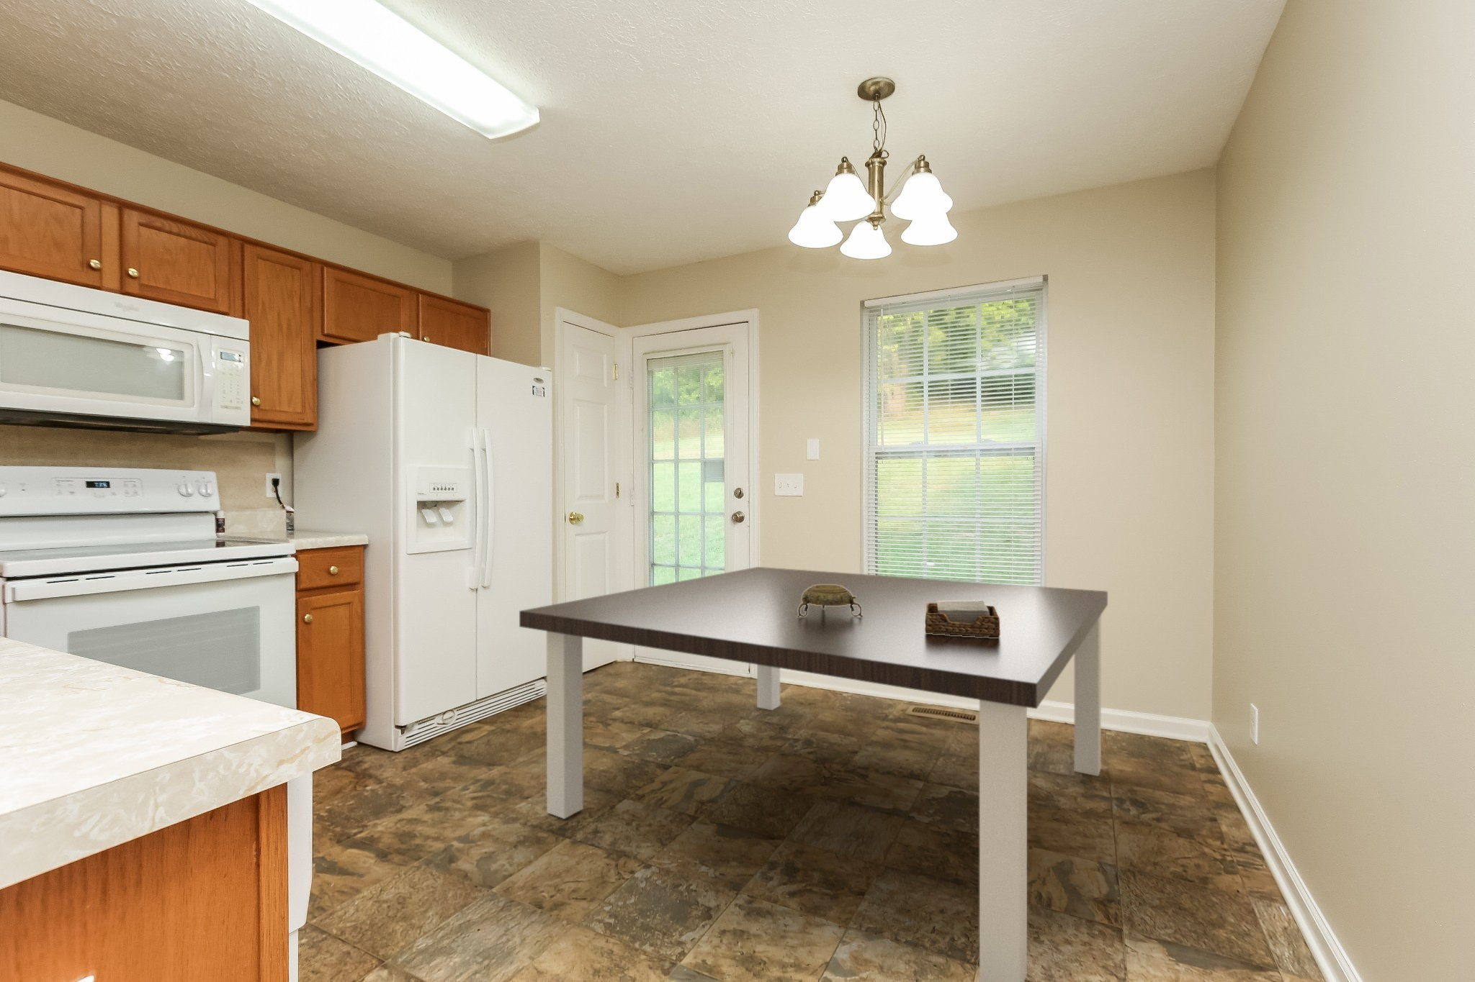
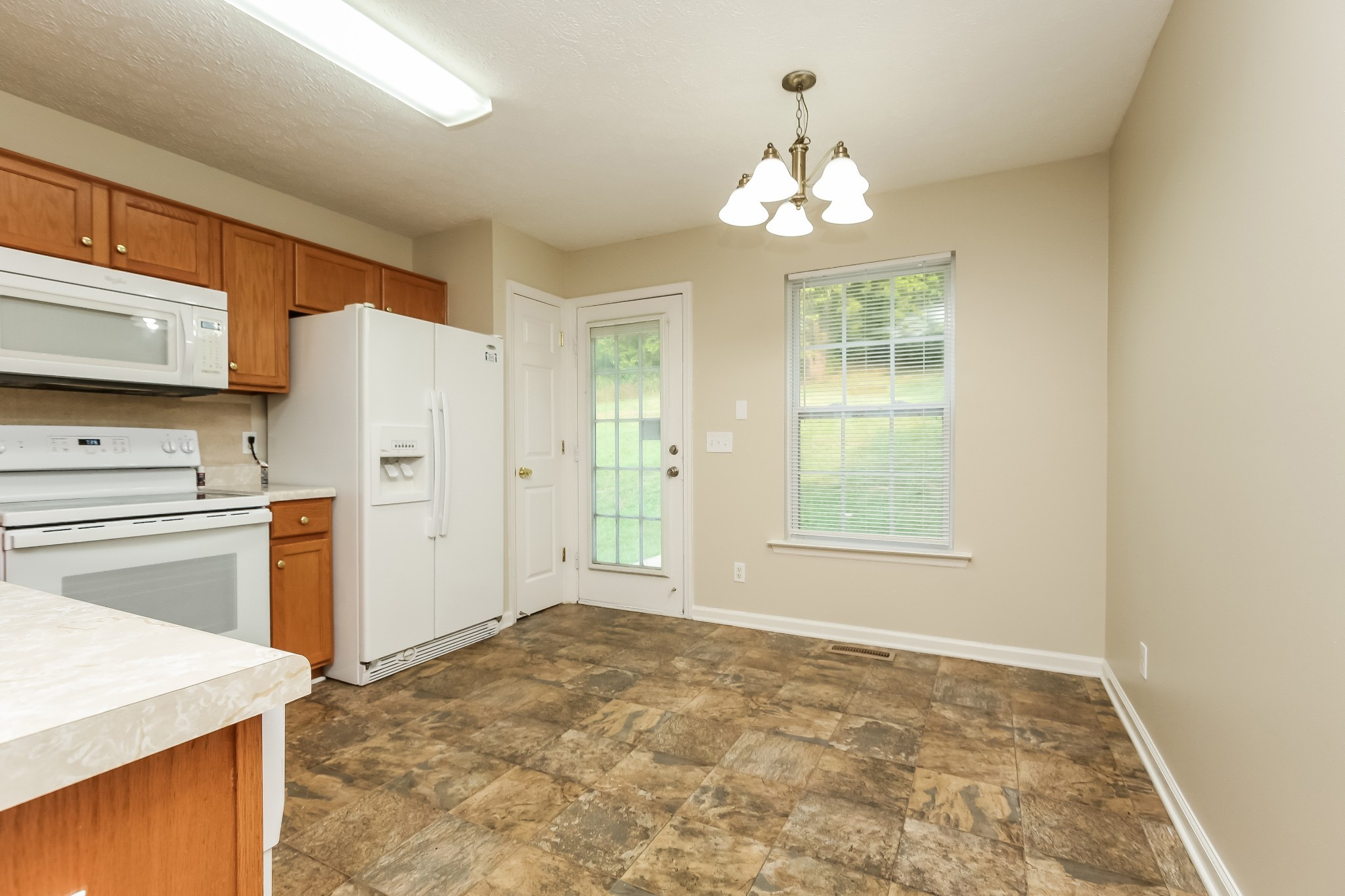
- dining table (842, 677)
- decorative bowl (826, 600)
- napkin holder (961, 615)
